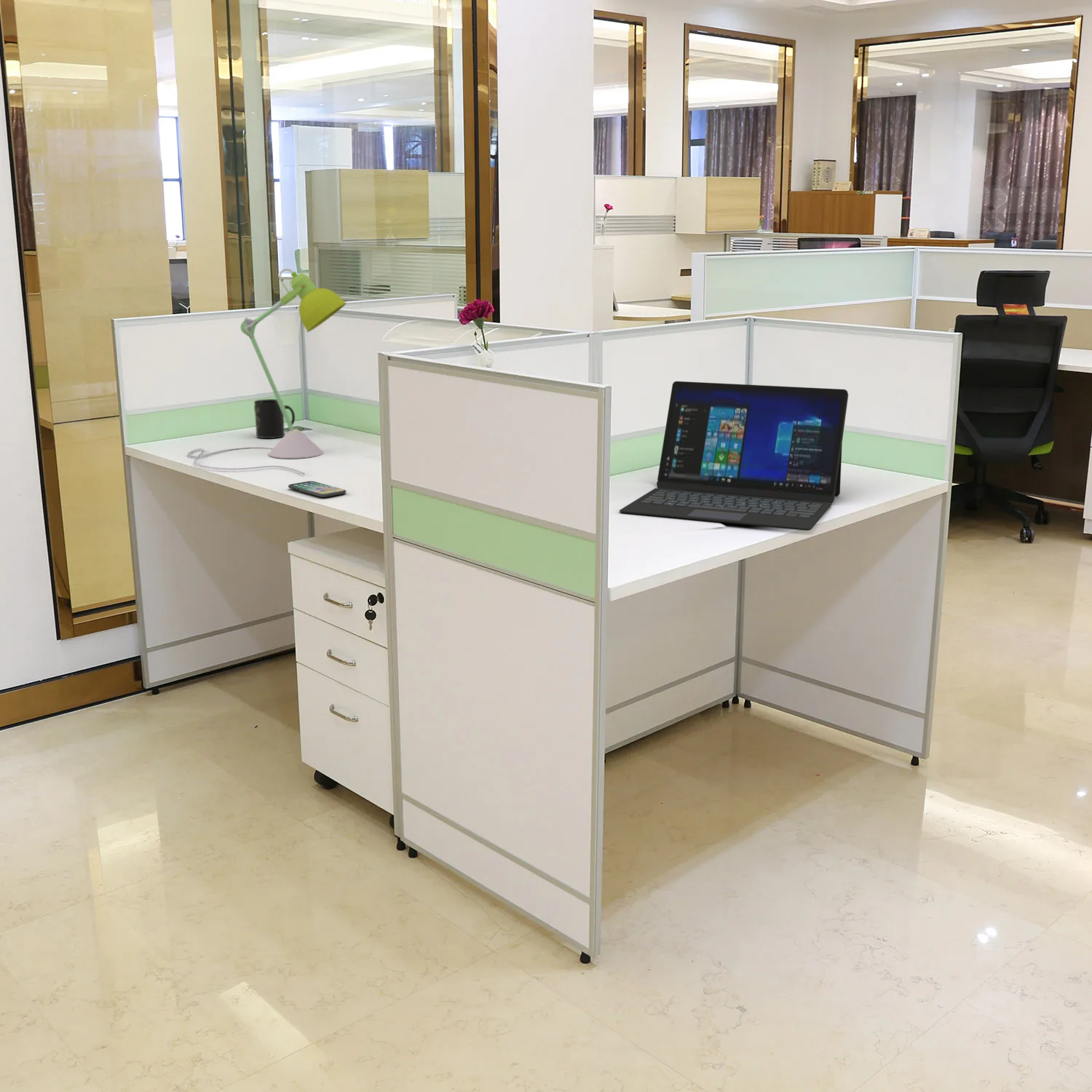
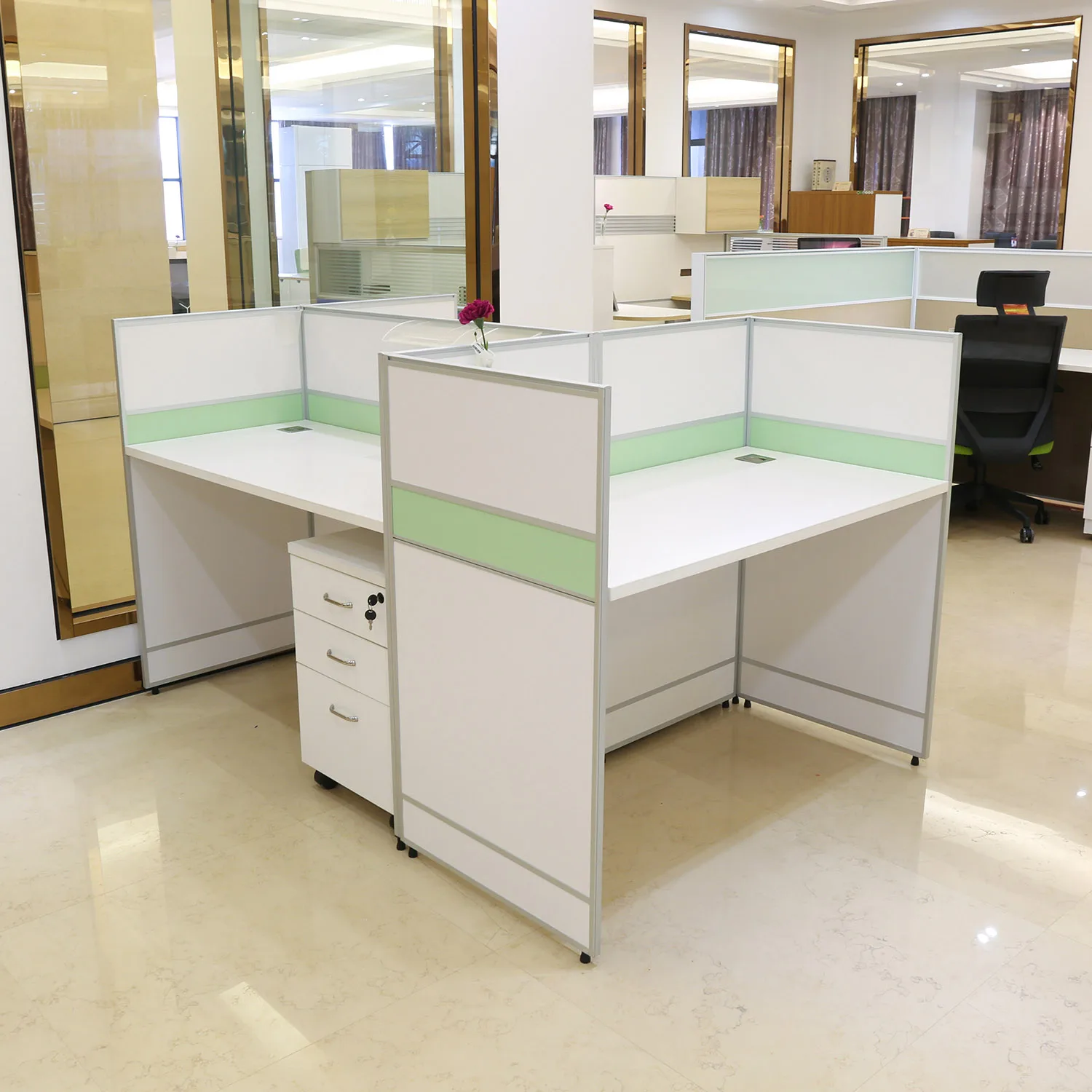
- smartphone (317, 488)
- desk lamp (266, 366)
- mug (275, 418)
- laptop (736, 449)
